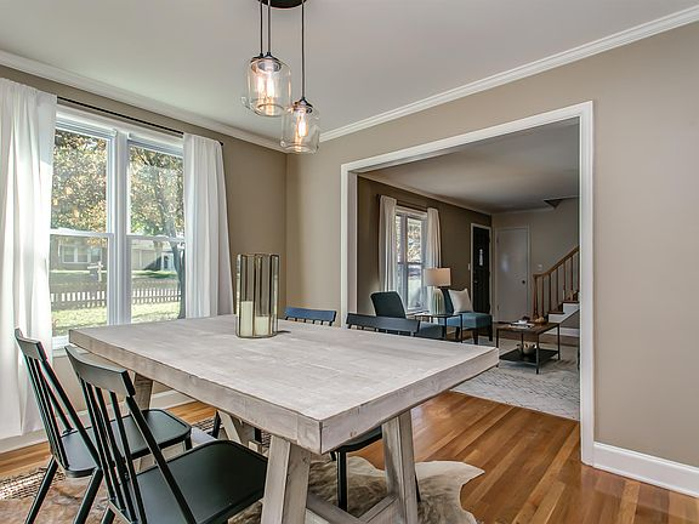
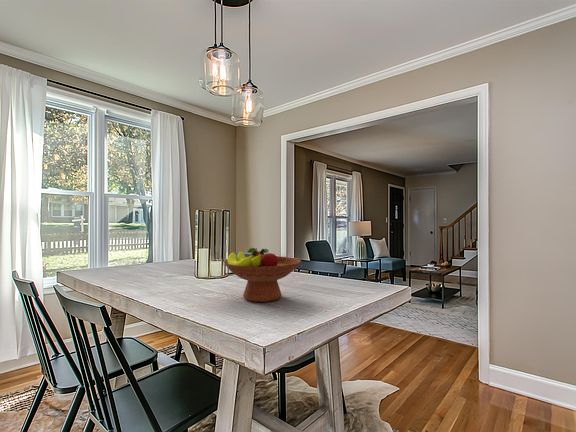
+ fruit bowl (262, 271)
